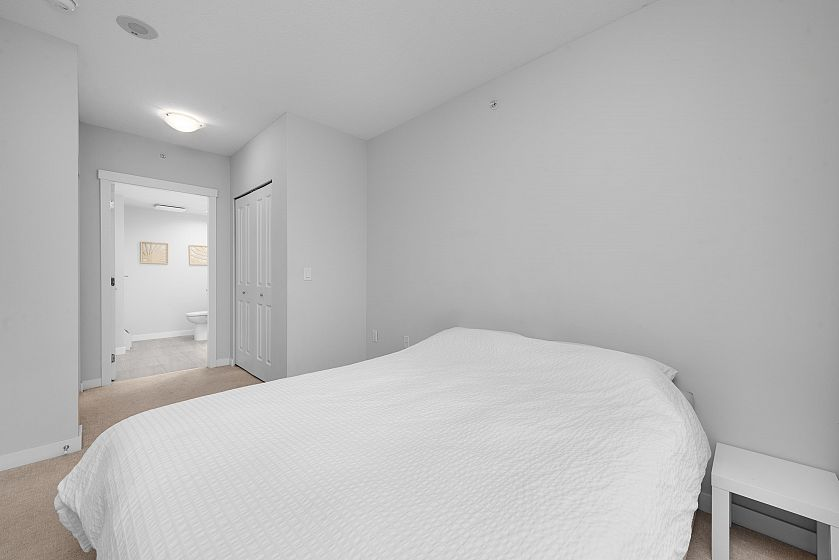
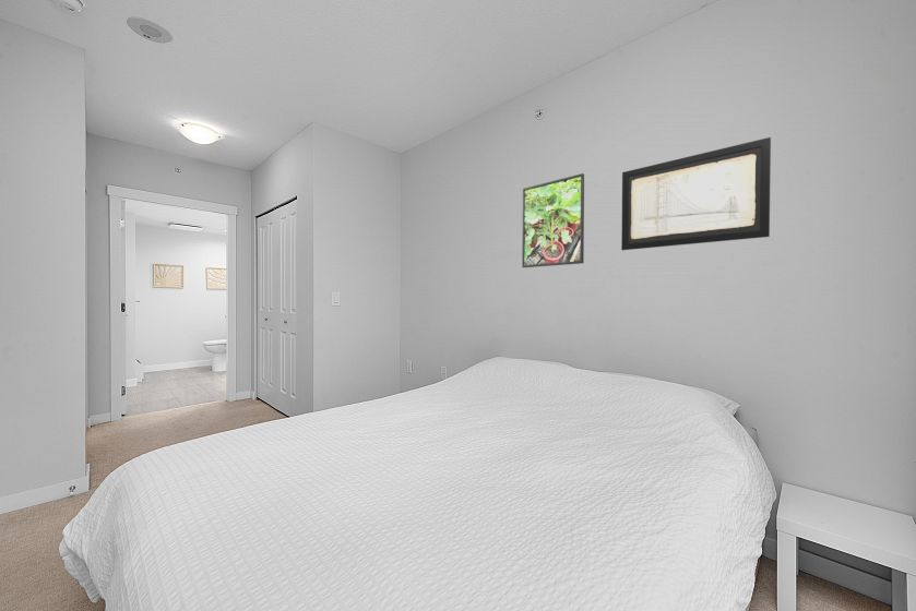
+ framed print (550, 224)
+ wall art (687, 201)
